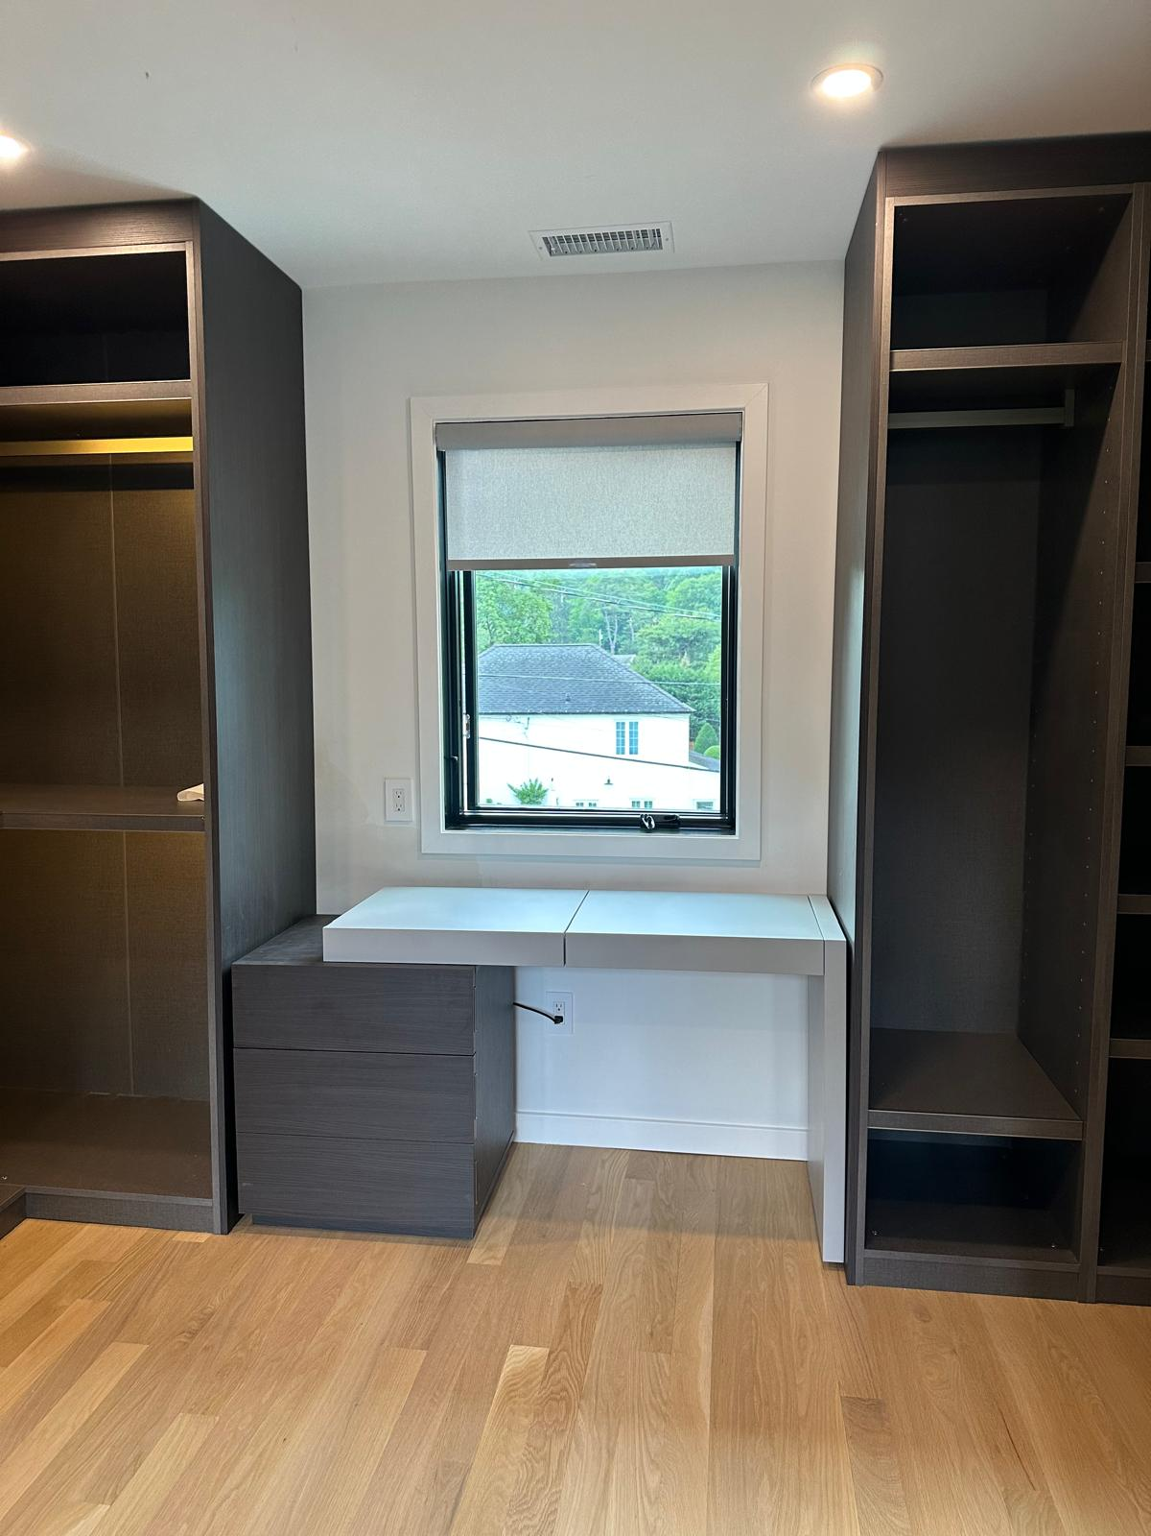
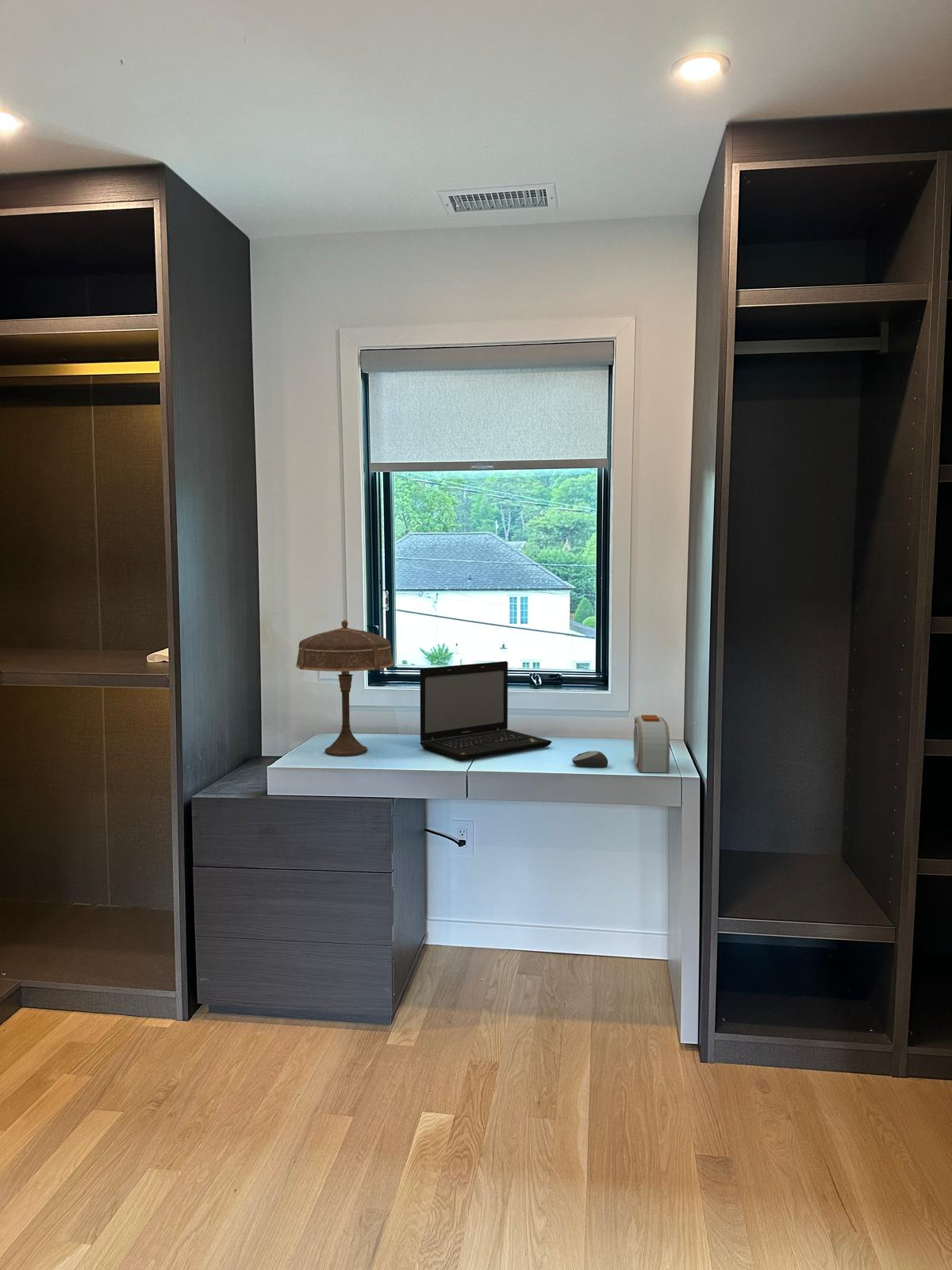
+ laptop (486, 708)
+ computer mouse (589, 758)
+ alarm clock (651, 742)
+ table lamp (345, 686)
